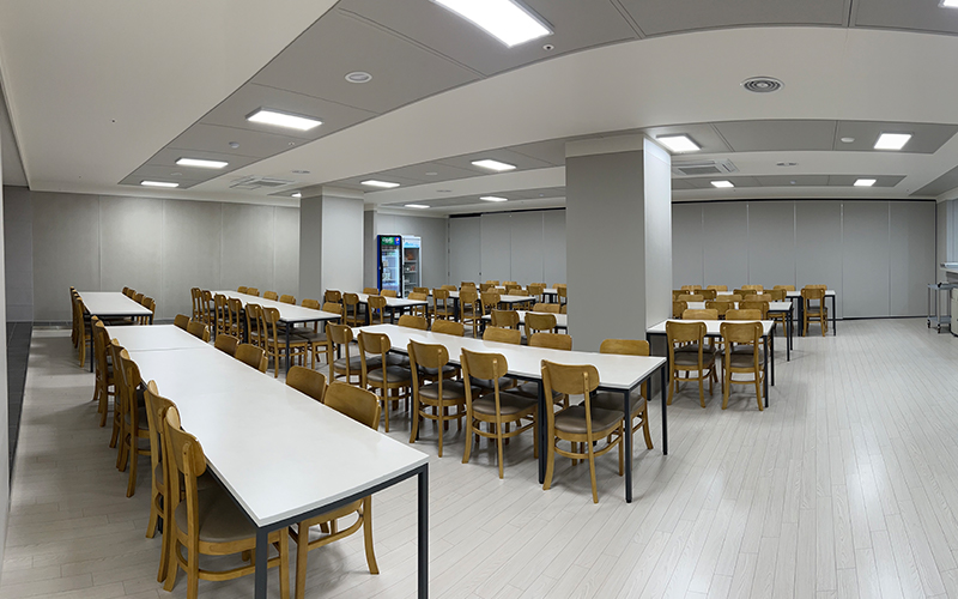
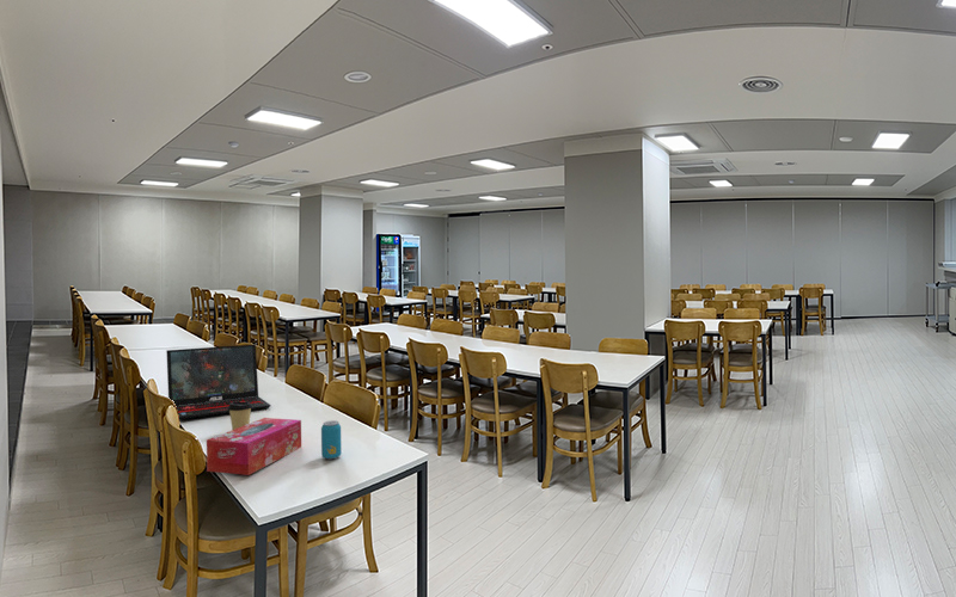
+ laptop (217, 378)
+ tissue box (257, 443)
+ coffee cup (240, 418)
+ beverage can (331, 439)
